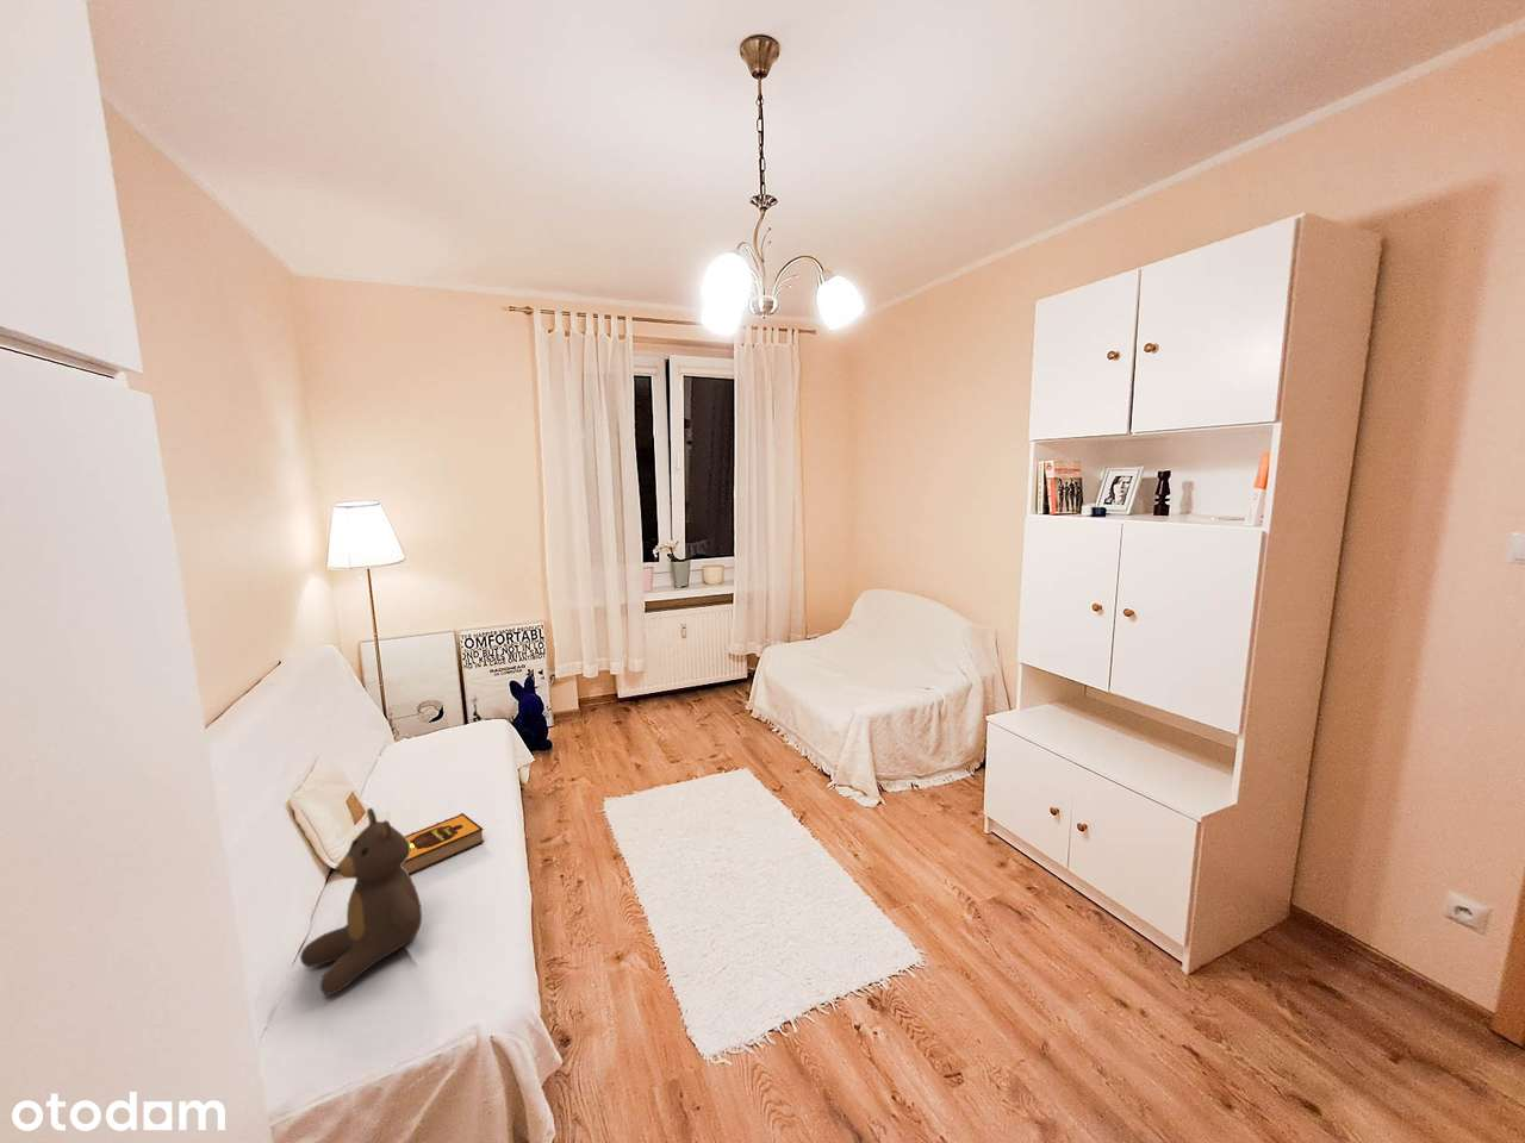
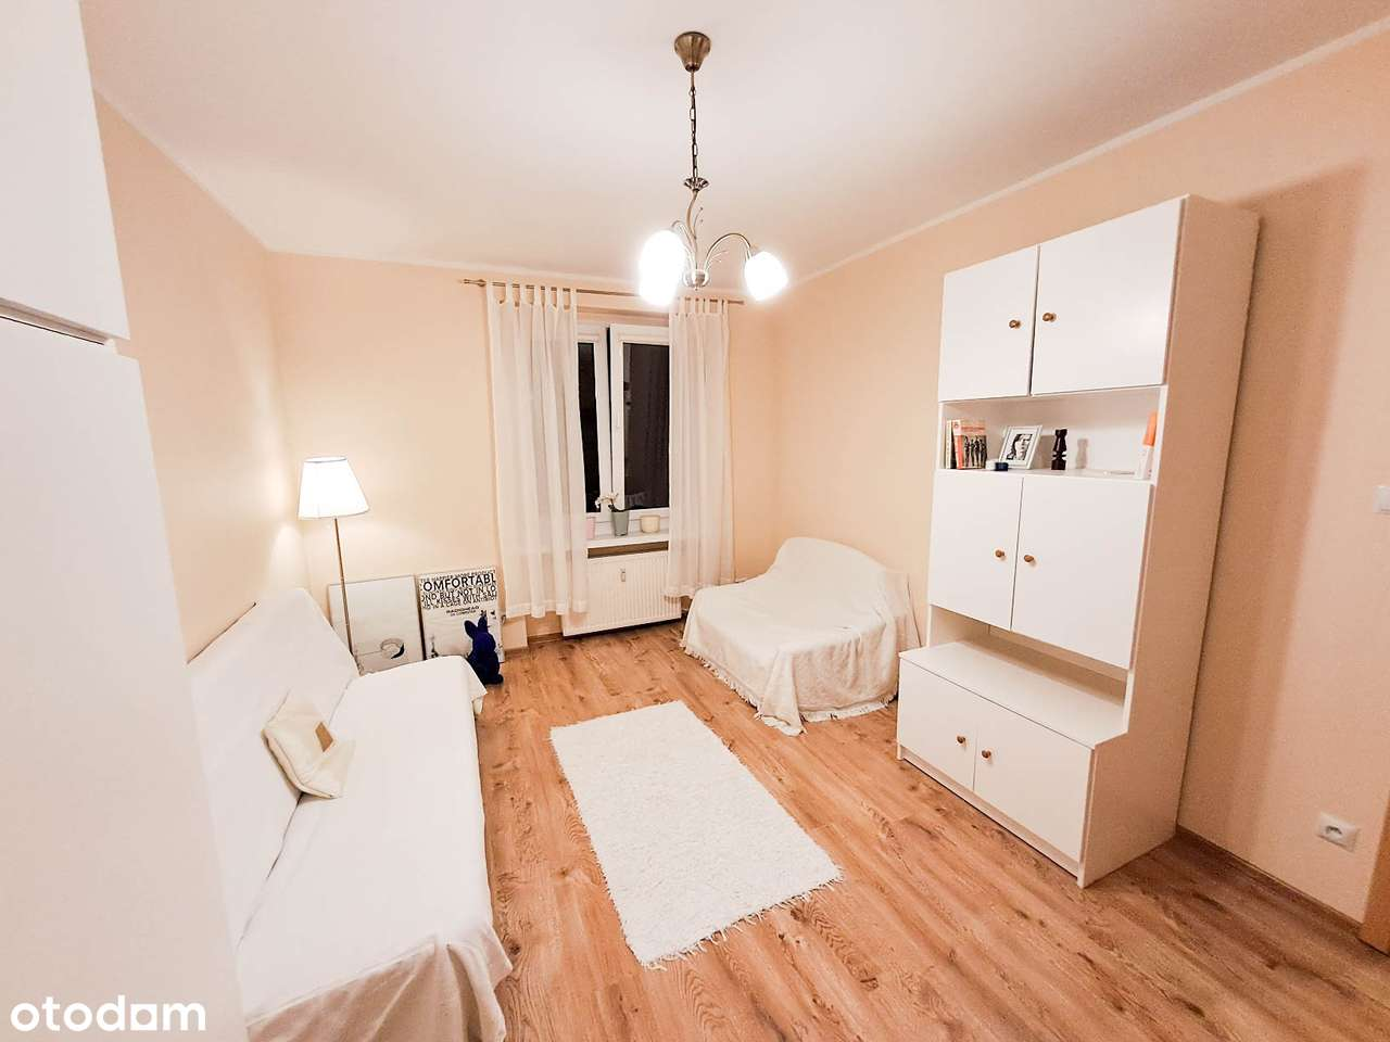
- teddy bear (360, 891)
- hardback book (433, 842)
